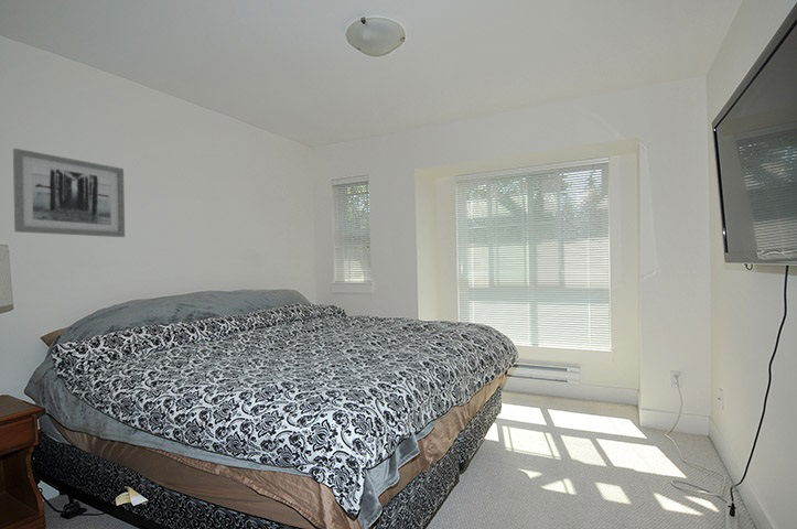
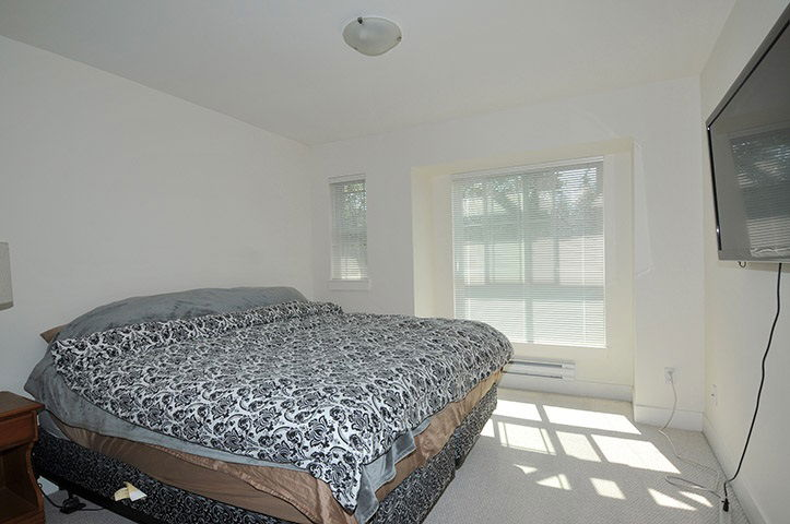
- wall art (74, 196)
